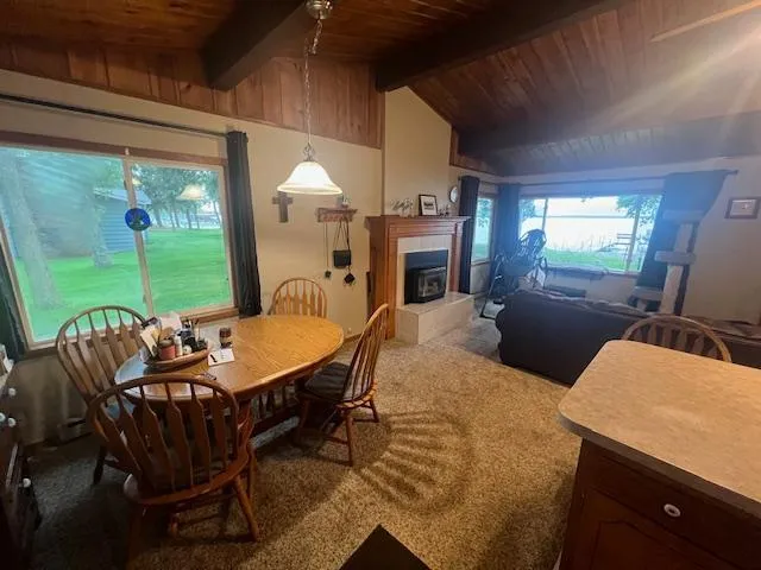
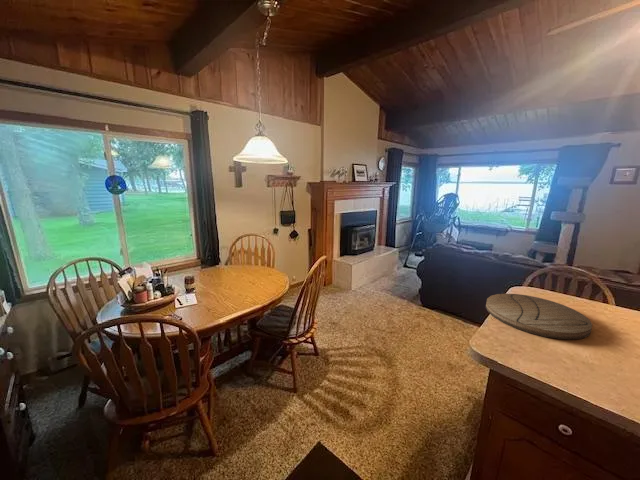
+ cutting board (534, 313)
